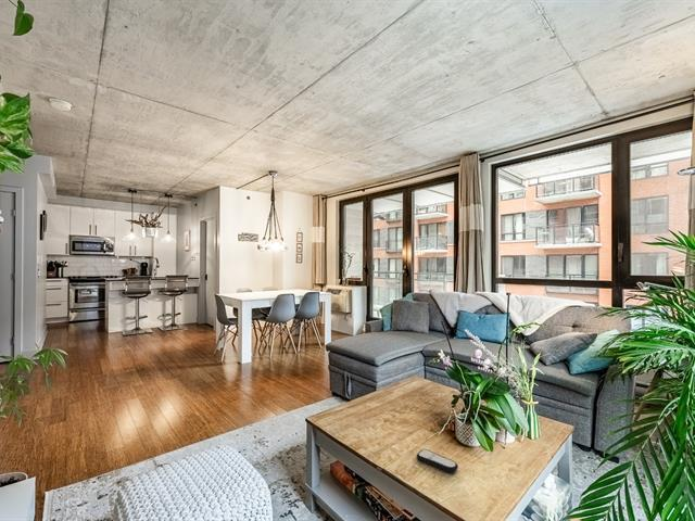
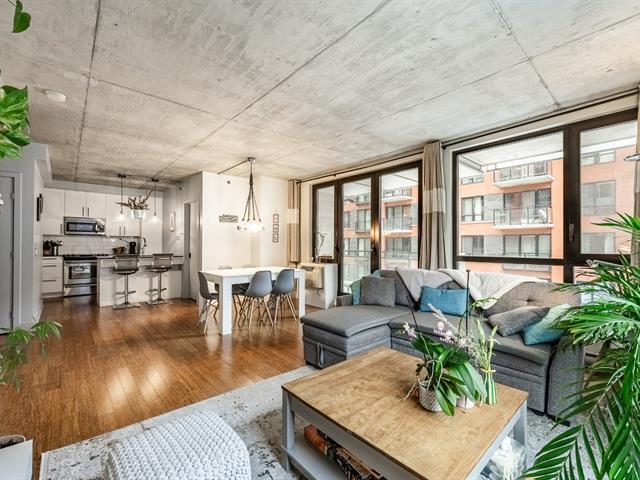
- remote control (437, 460)
